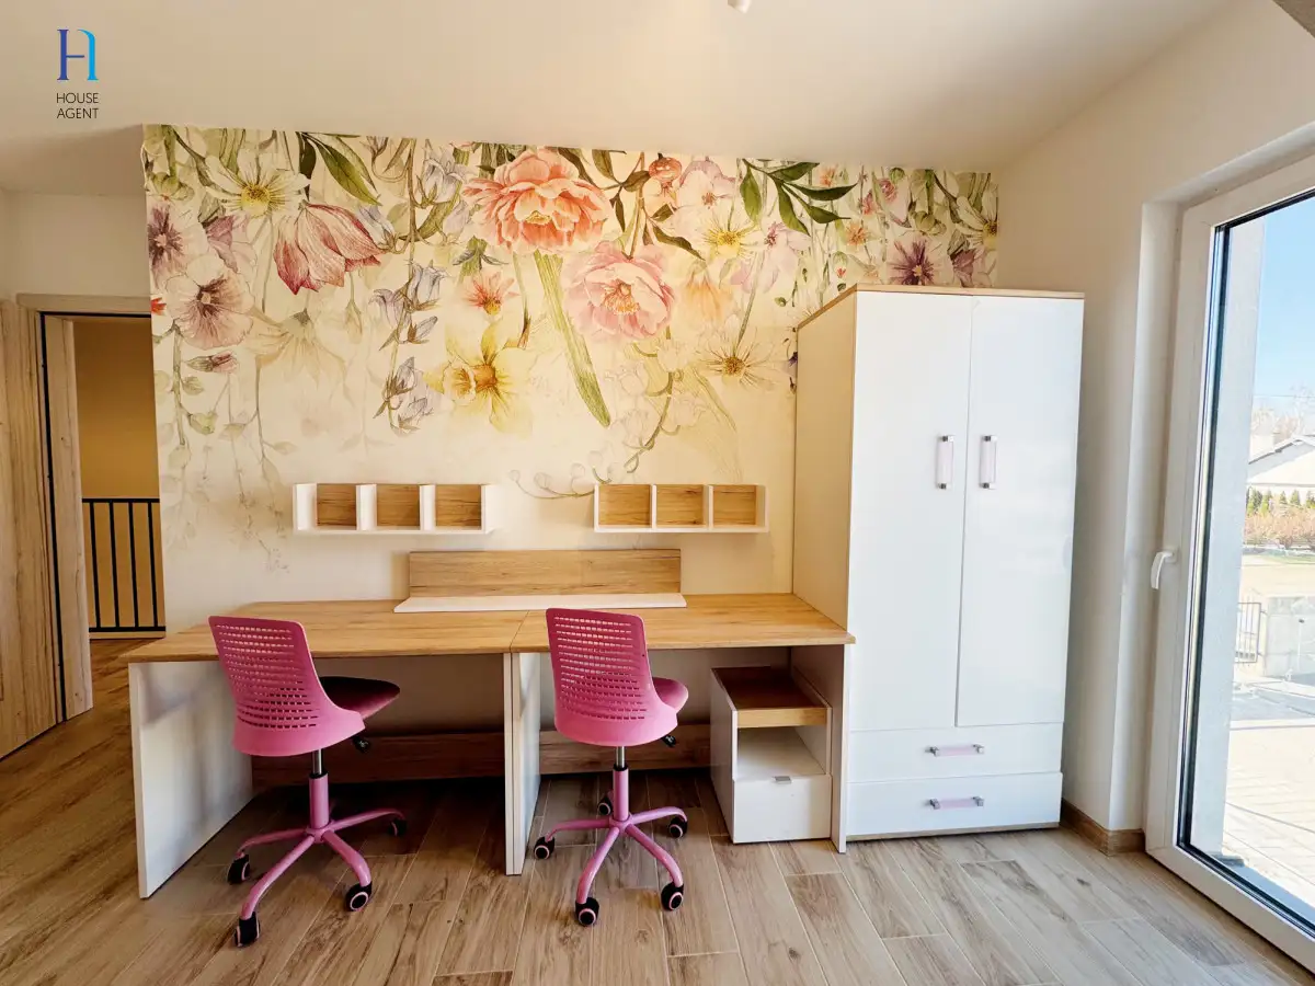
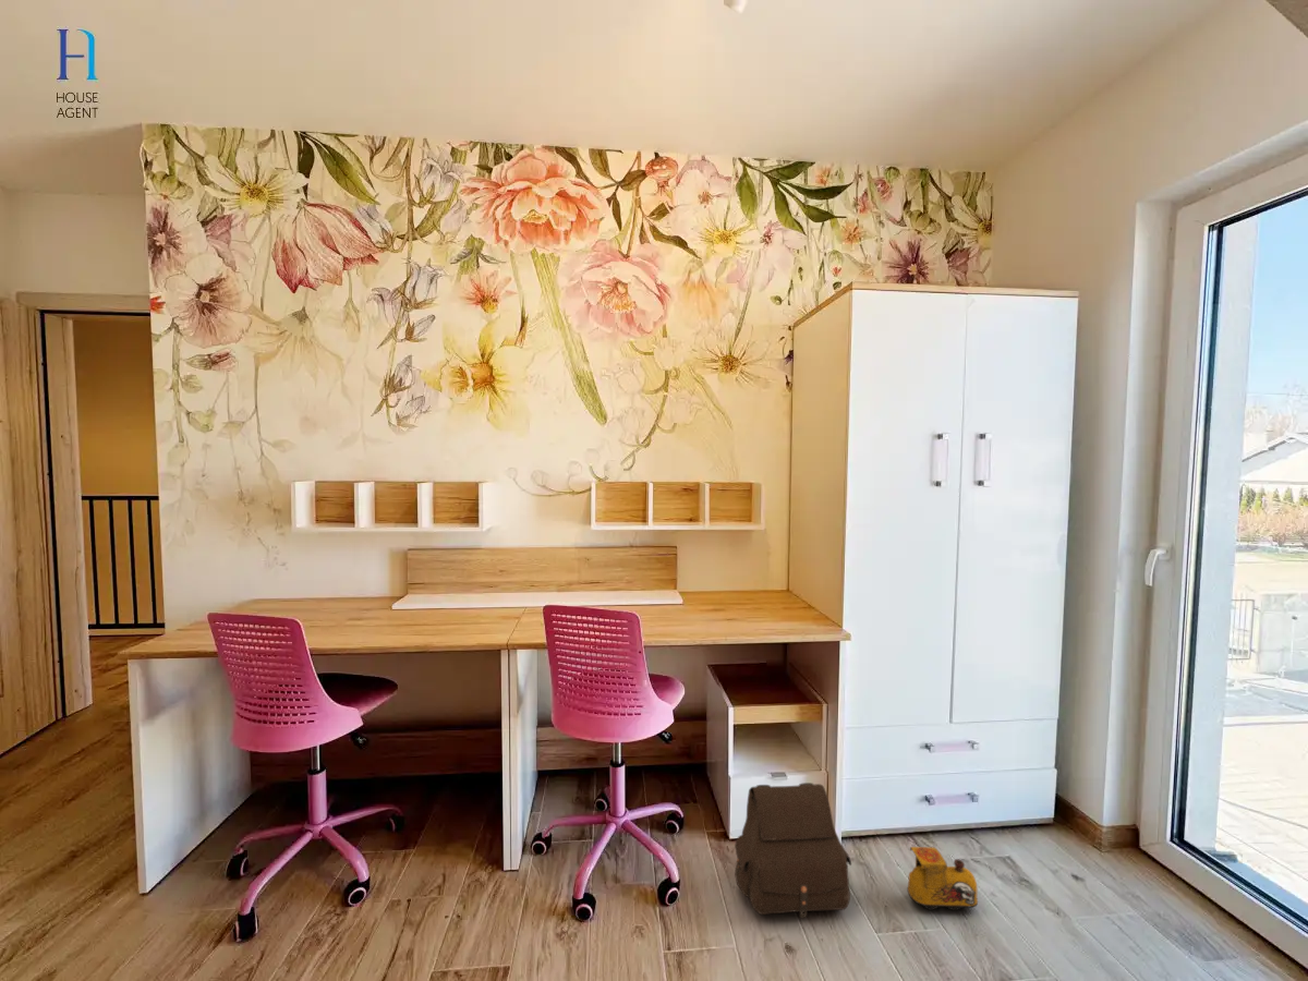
+ toy train (940, 874)
+ satchel (788, 837)
